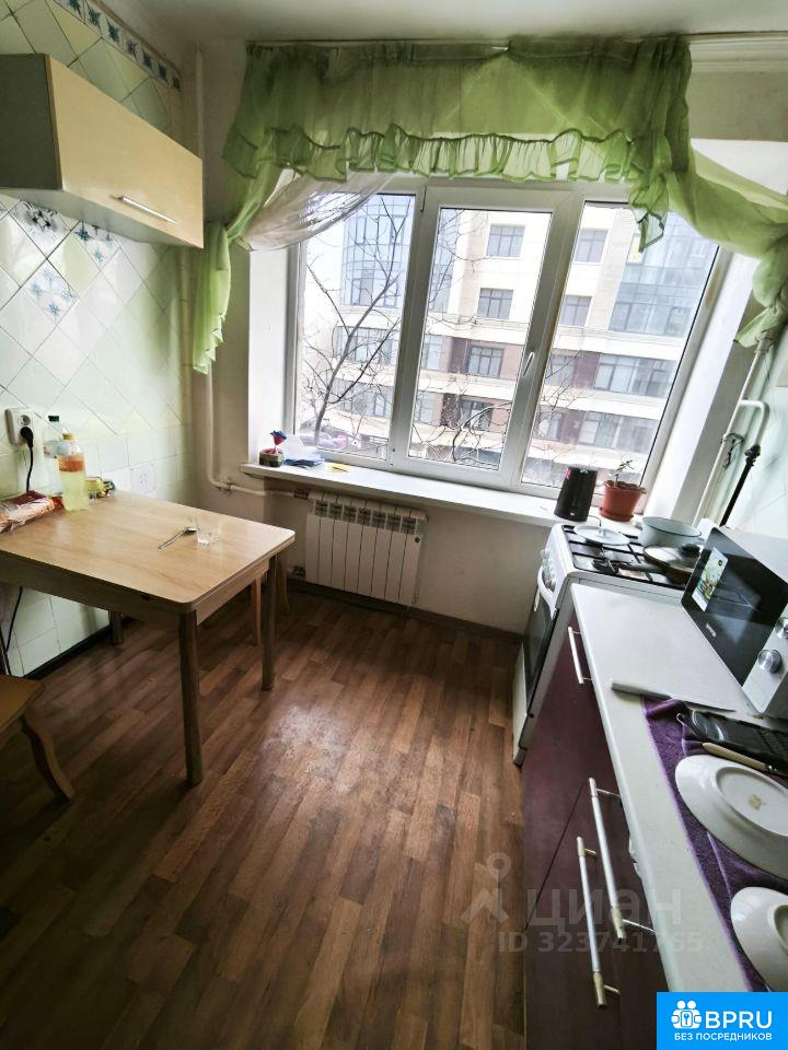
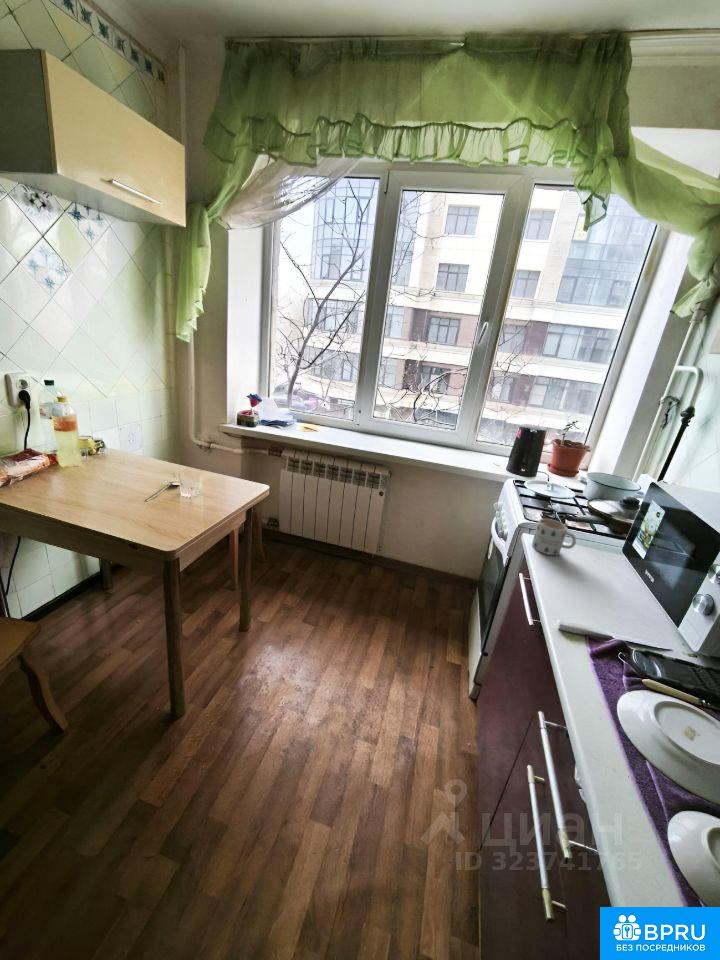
+ mug (554, 538)
